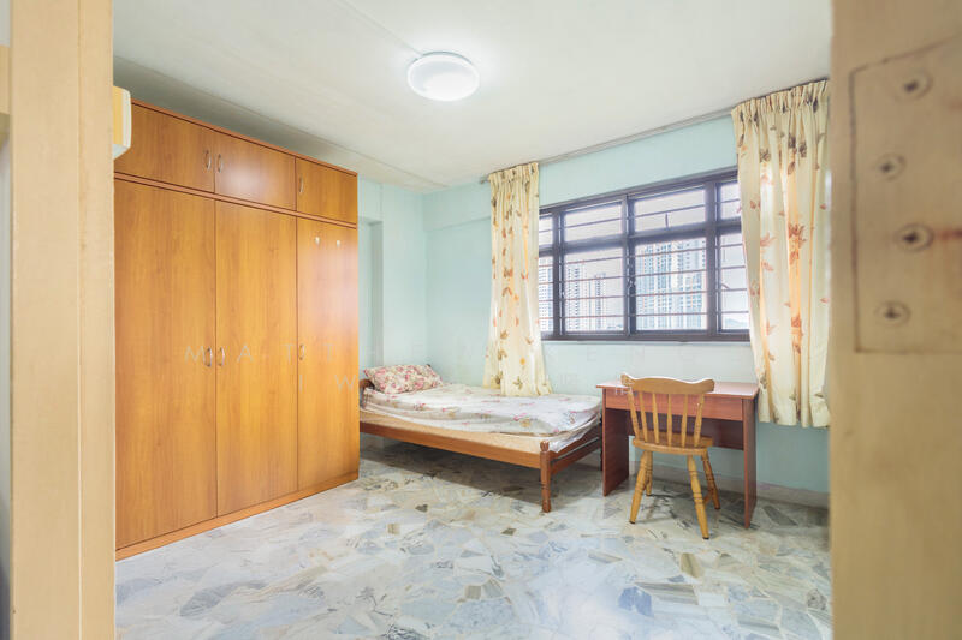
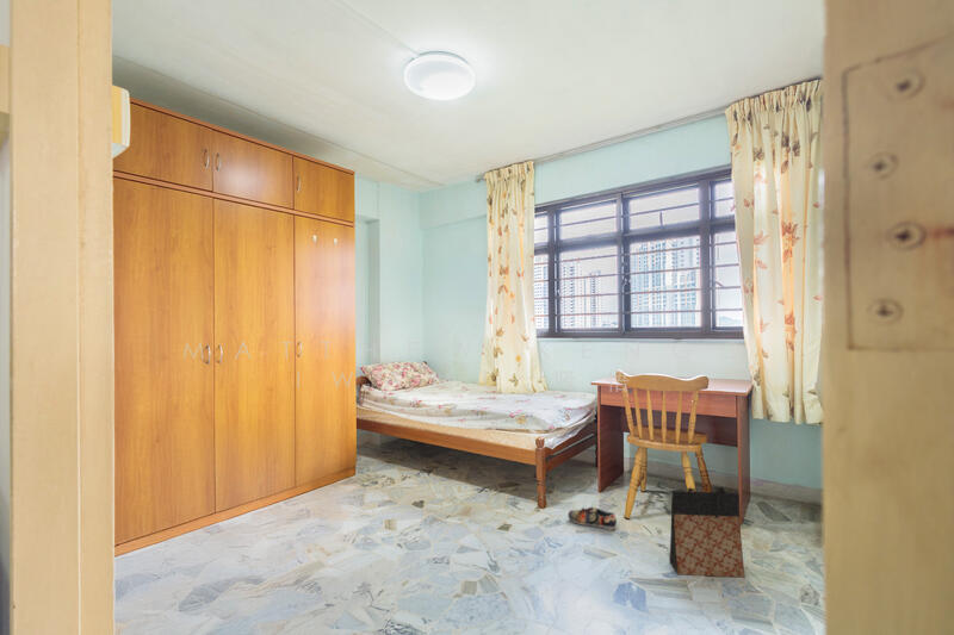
+ bag (705, 527)
+ shoe (591, 516)
